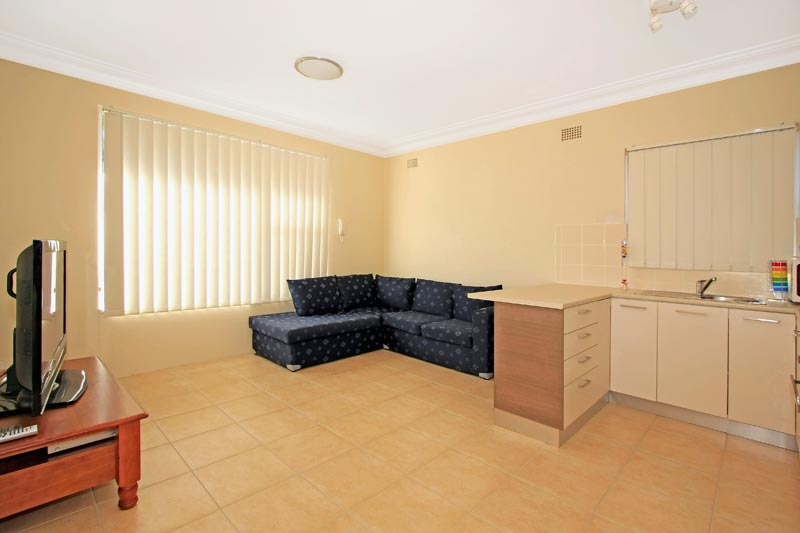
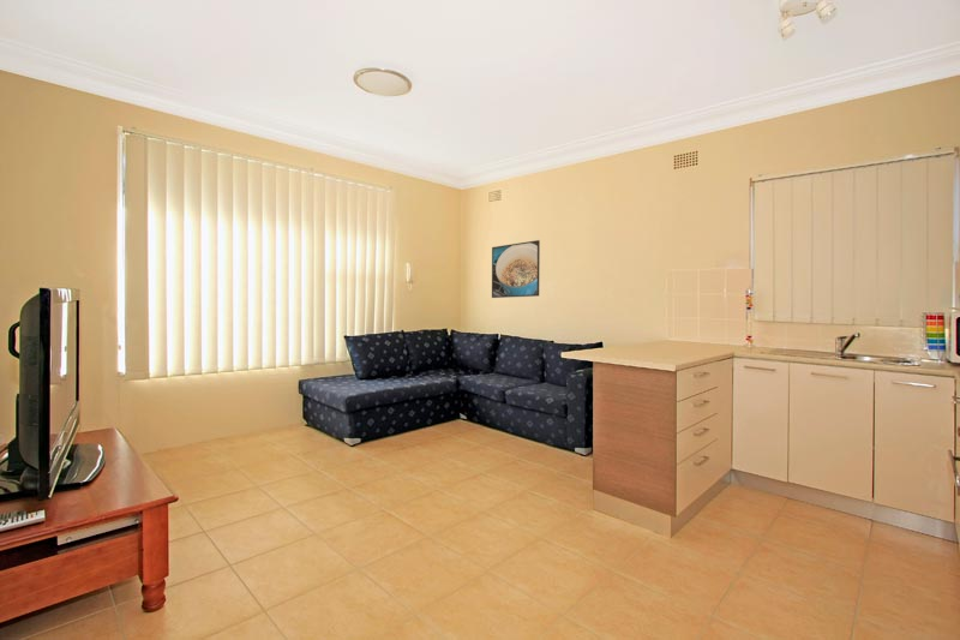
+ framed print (514, 270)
